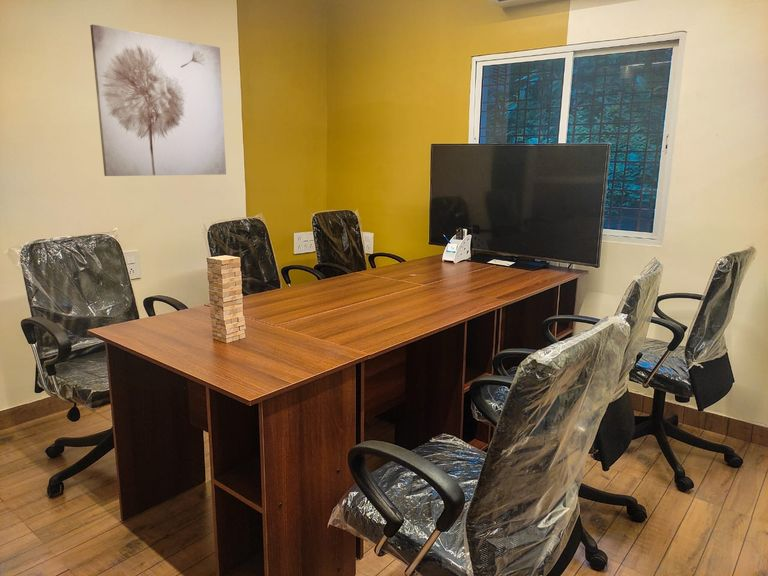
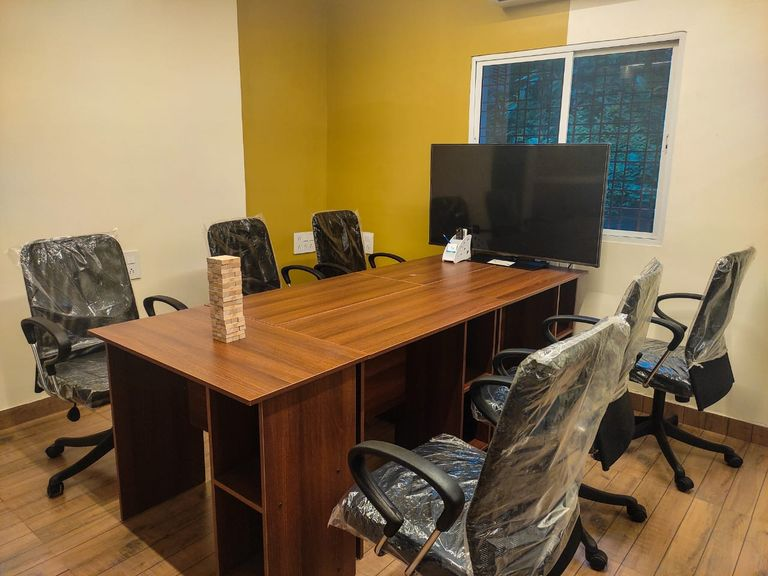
- wall art (165, 107)
